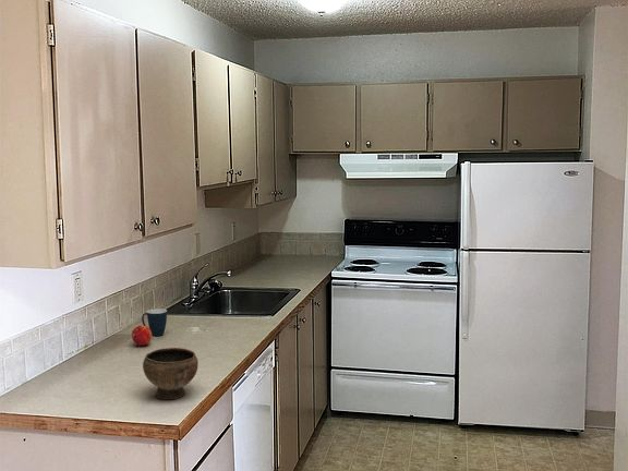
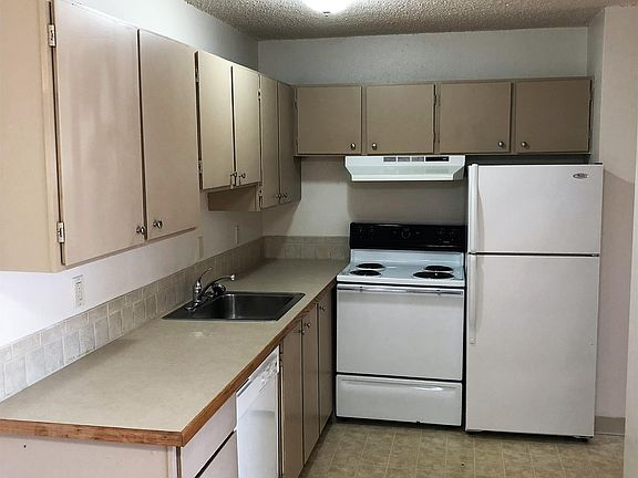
- mug (154, 322)
- peach (142, 335)
- bowl (170, 374)
